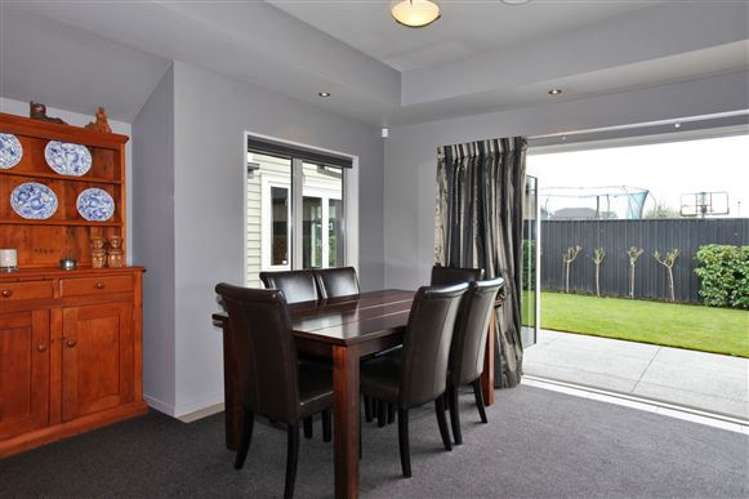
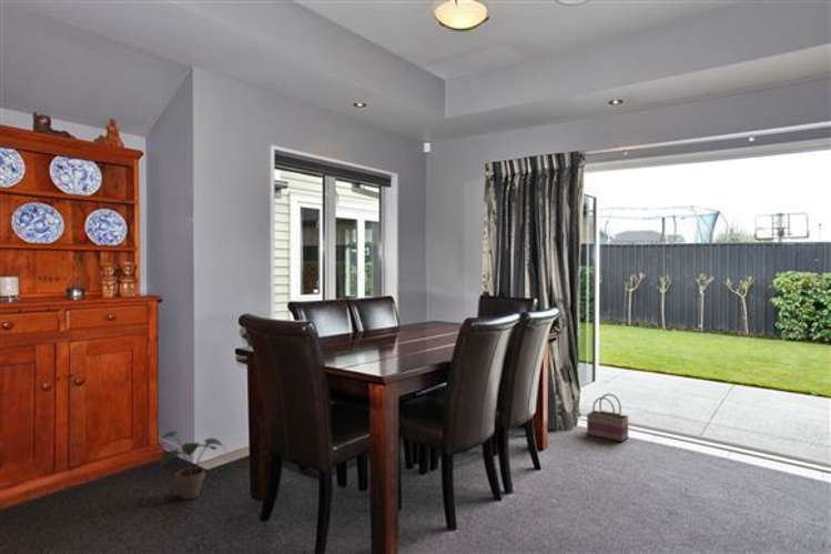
+ basket (607, 415)
+ potted plant (190, 463)
